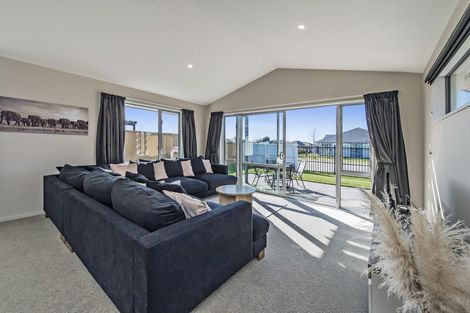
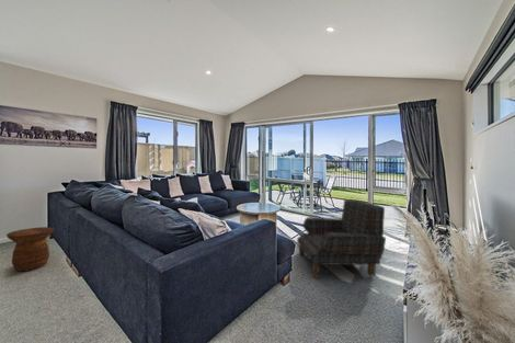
+ side table (31, 249)
+ armchair (335, 232)
